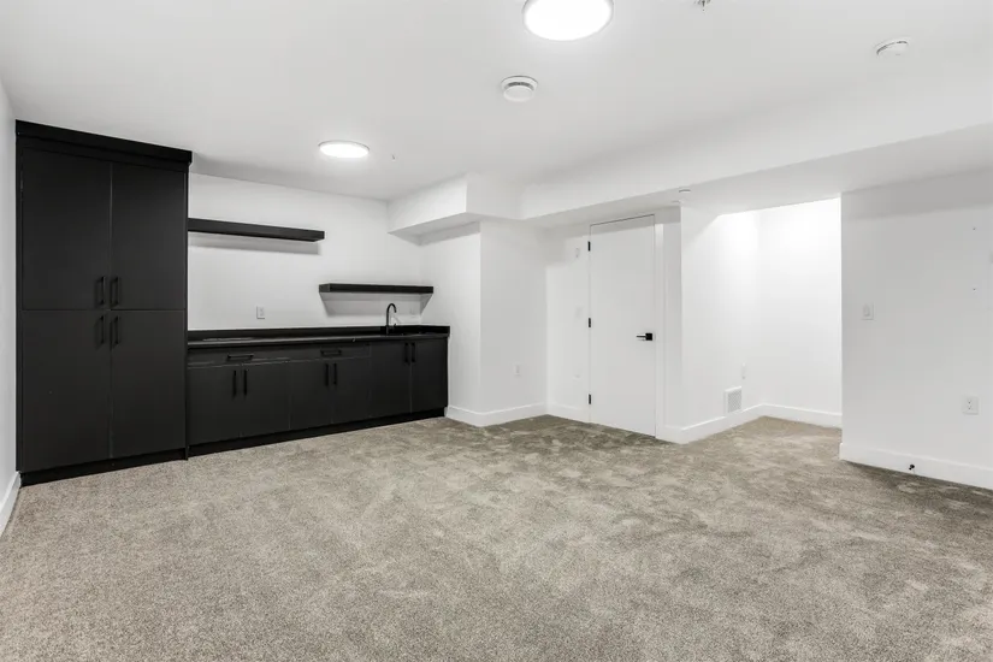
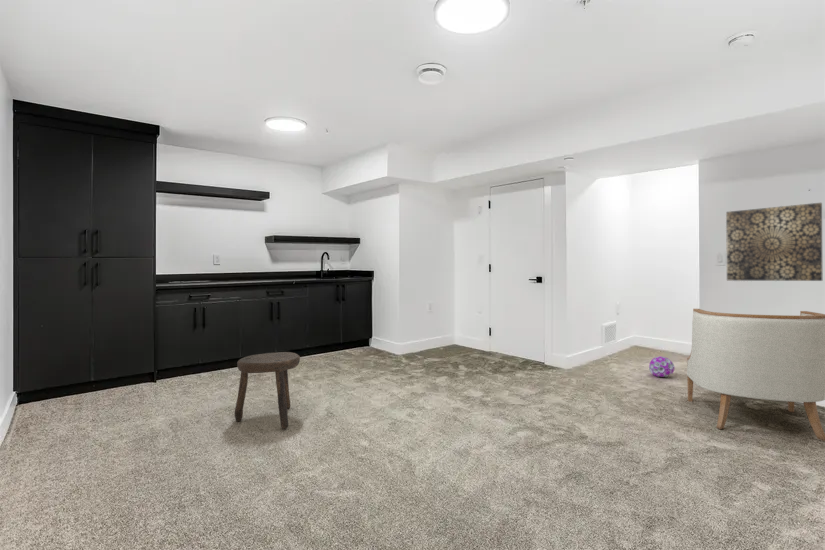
+ decorative ball (661, 366)
+ chair (754, 365)
+ wall art (771, 244)
+ stool (276, 385)
